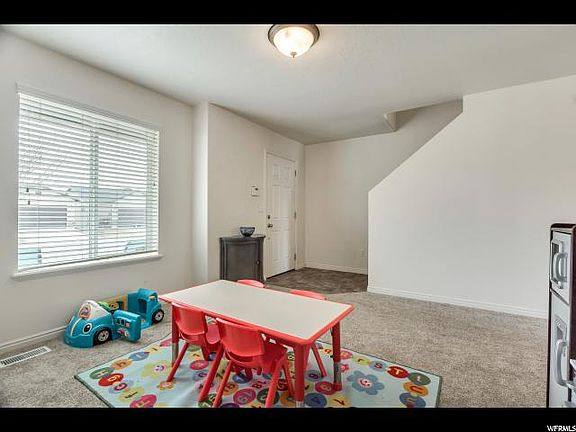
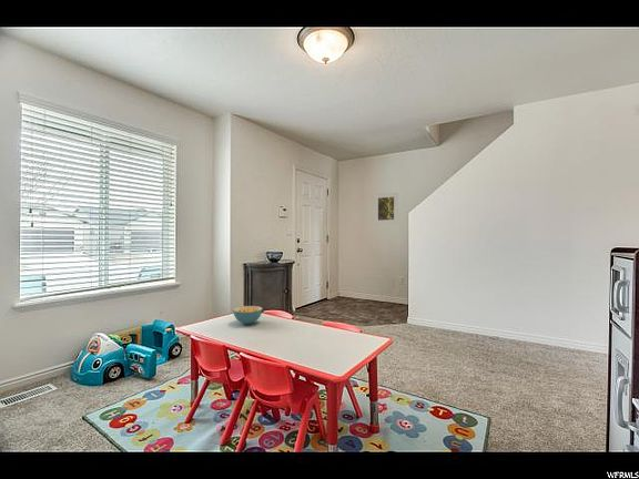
+ cereal bowl (247, 315)
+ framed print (386, 208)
